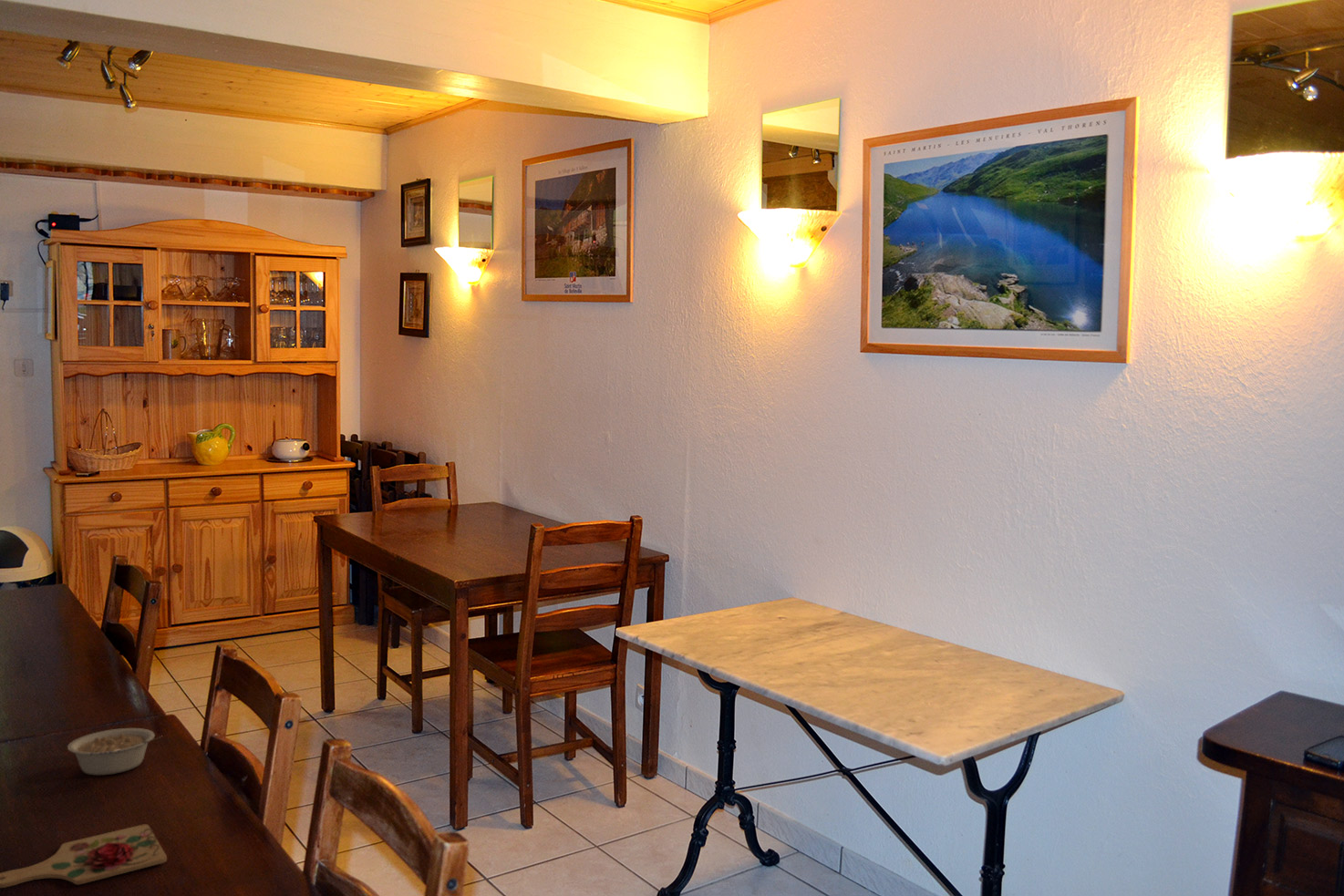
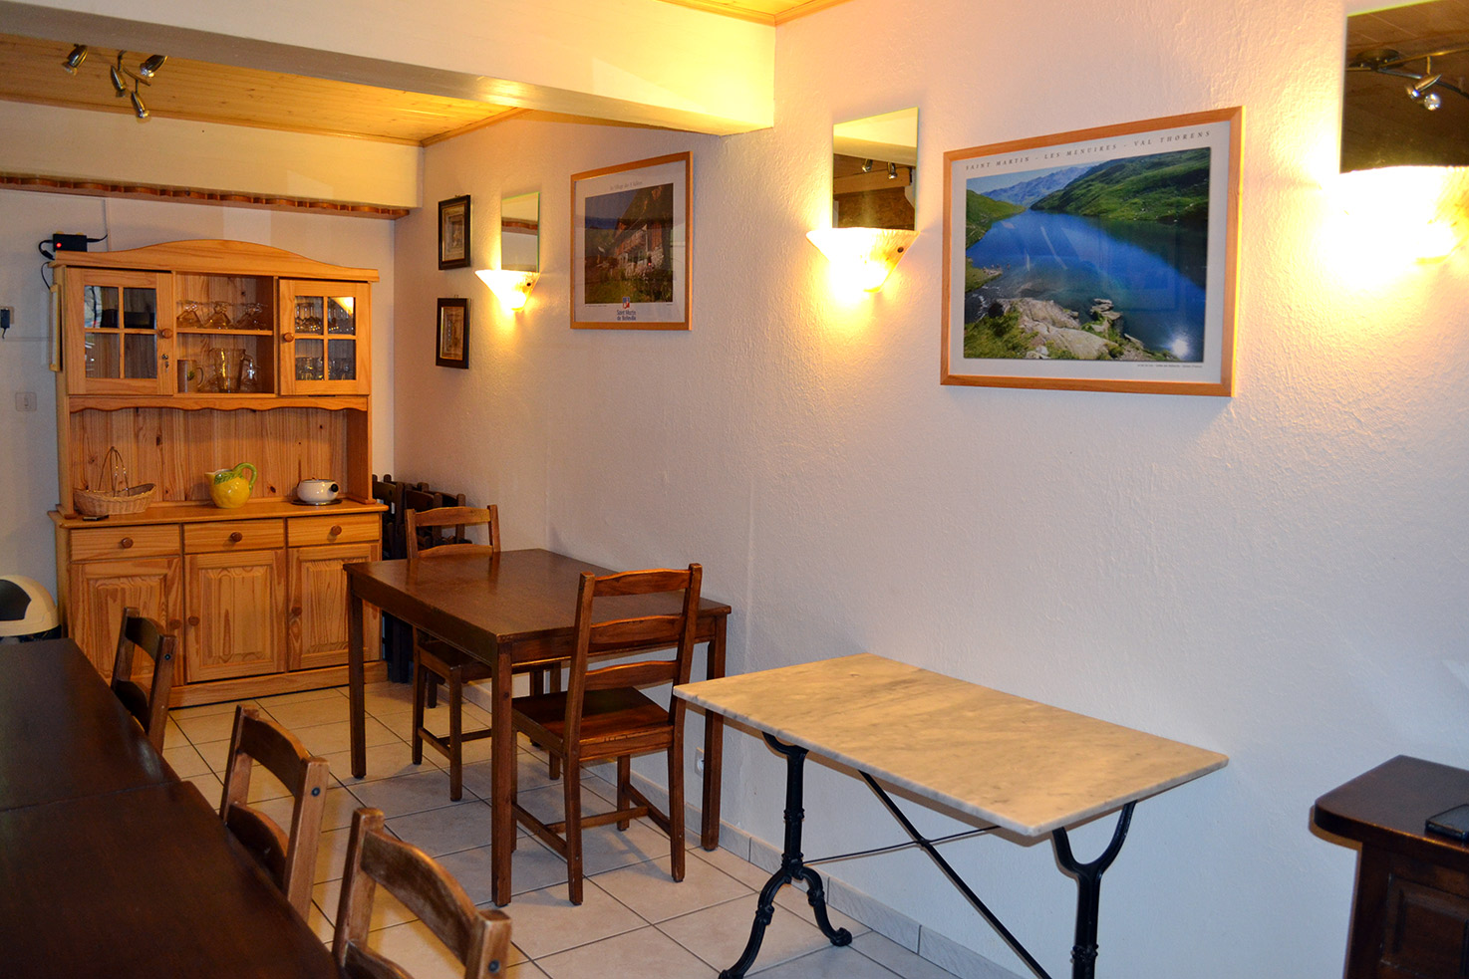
- legume (115, 749)
- cutting board (78, 855)
